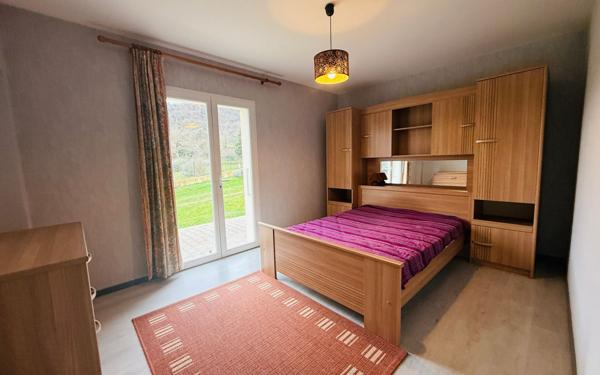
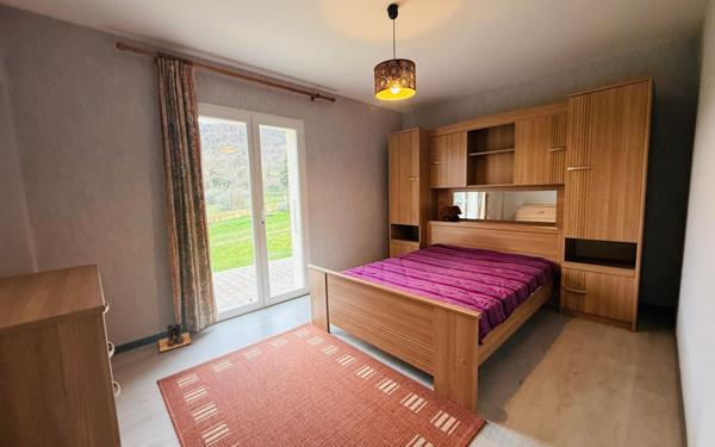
+ boots (173, 334)
